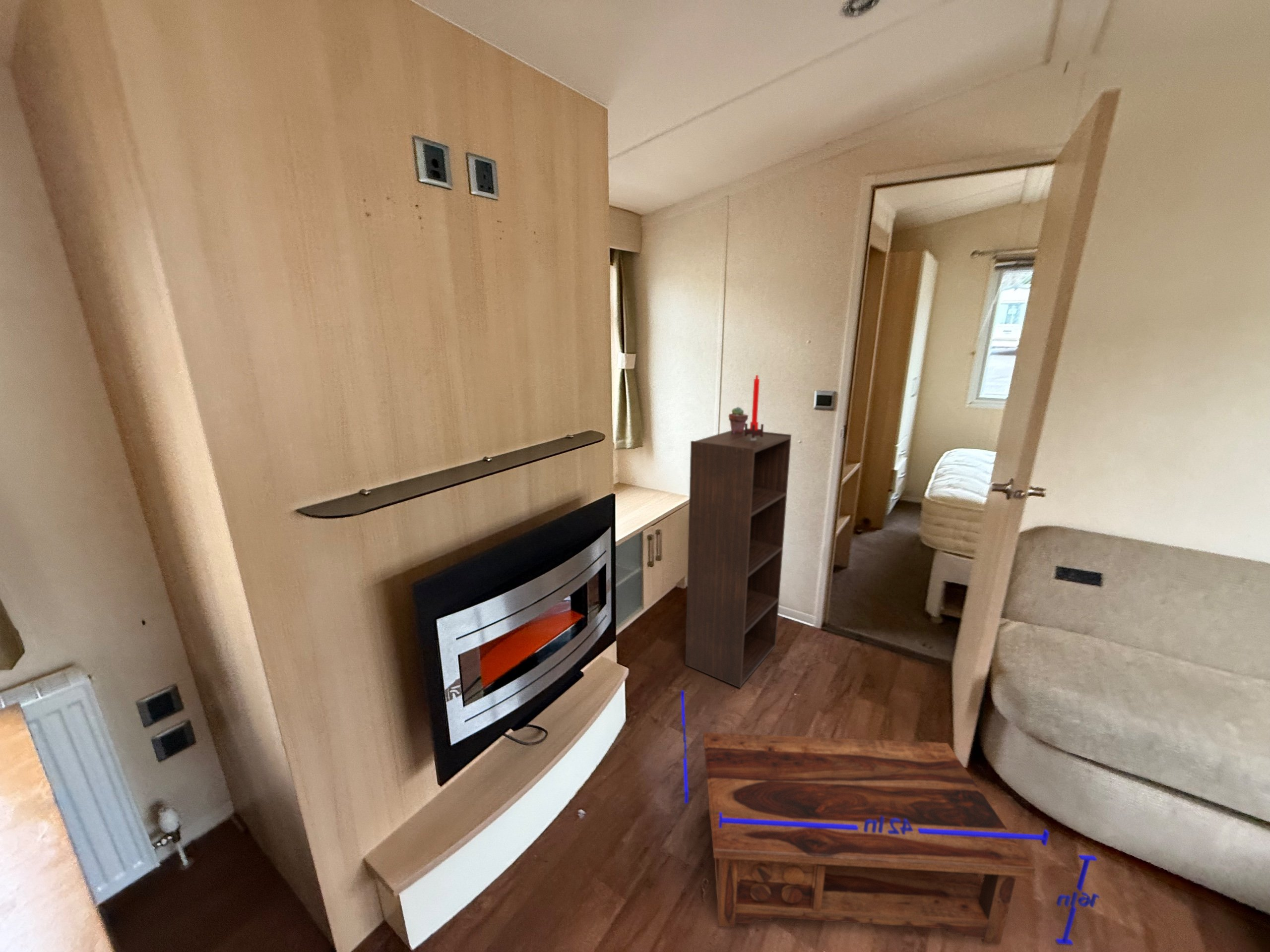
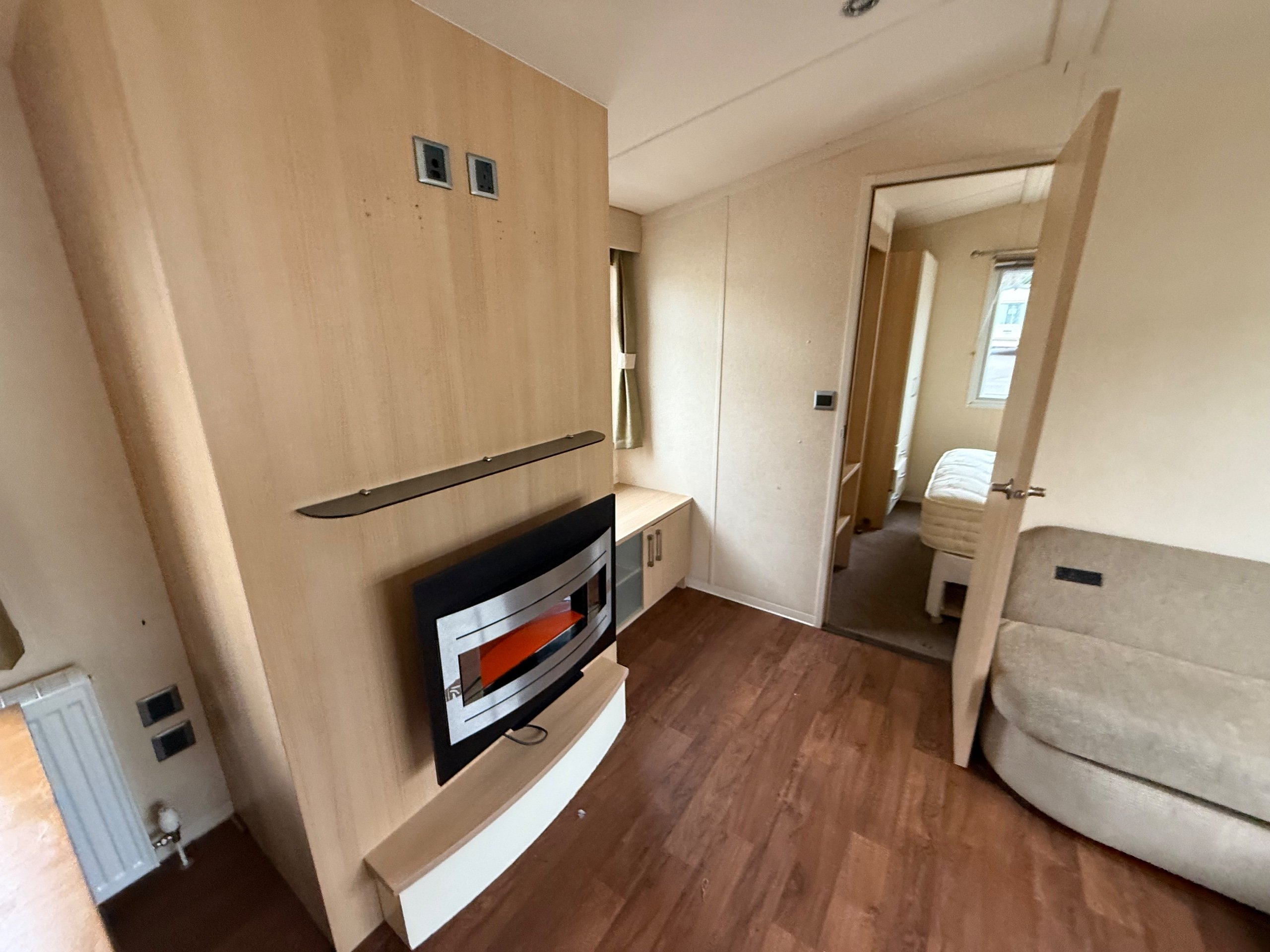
- candle (755, 407)
- shelf (737, 552)
- potted succulent (738, 418)
- coffee table (867, 814)
